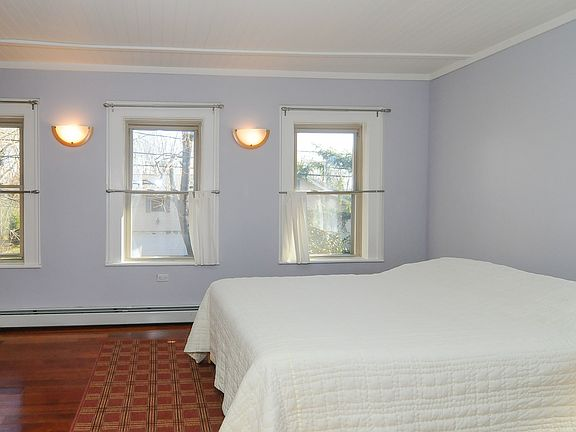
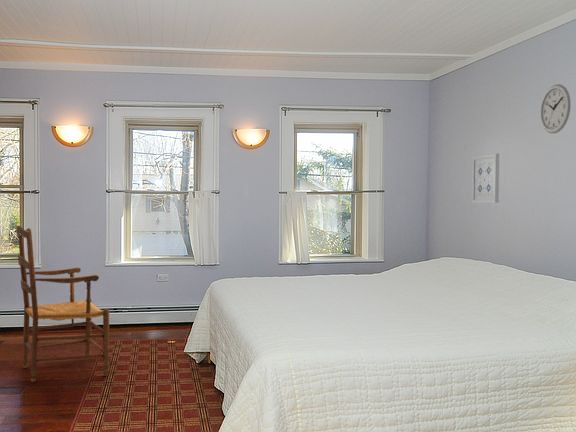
+ wall art (485, 179)
+ armchair (60, 303)
+ wall clock (554, 109)
